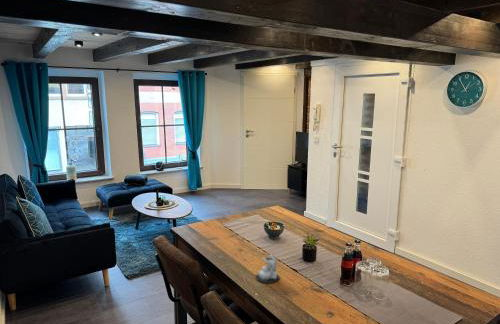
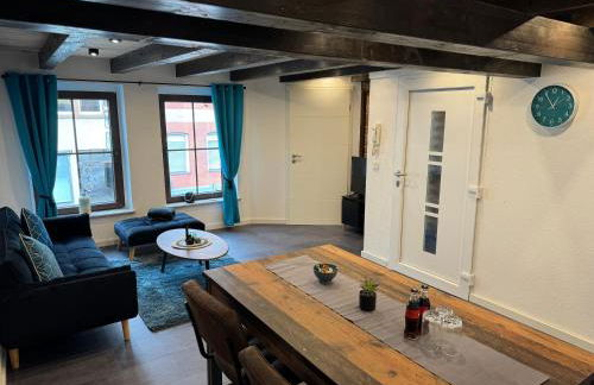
- candle (267, 266)
